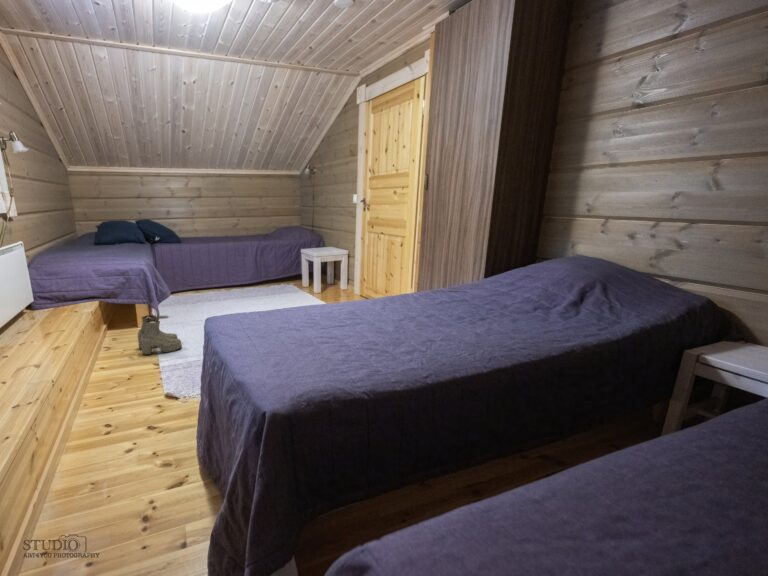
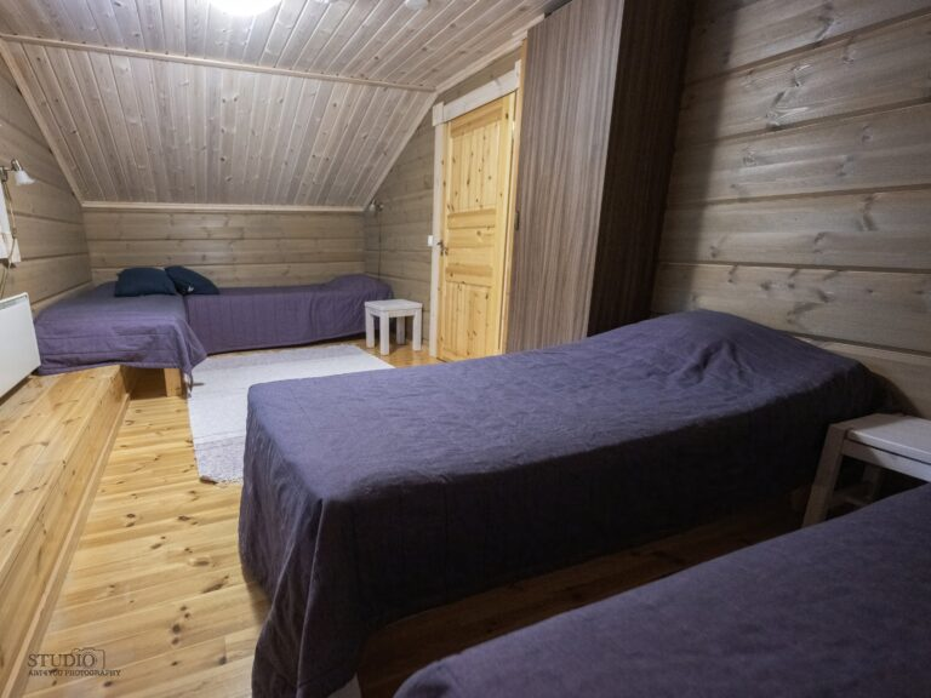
- boots (159, 332)
